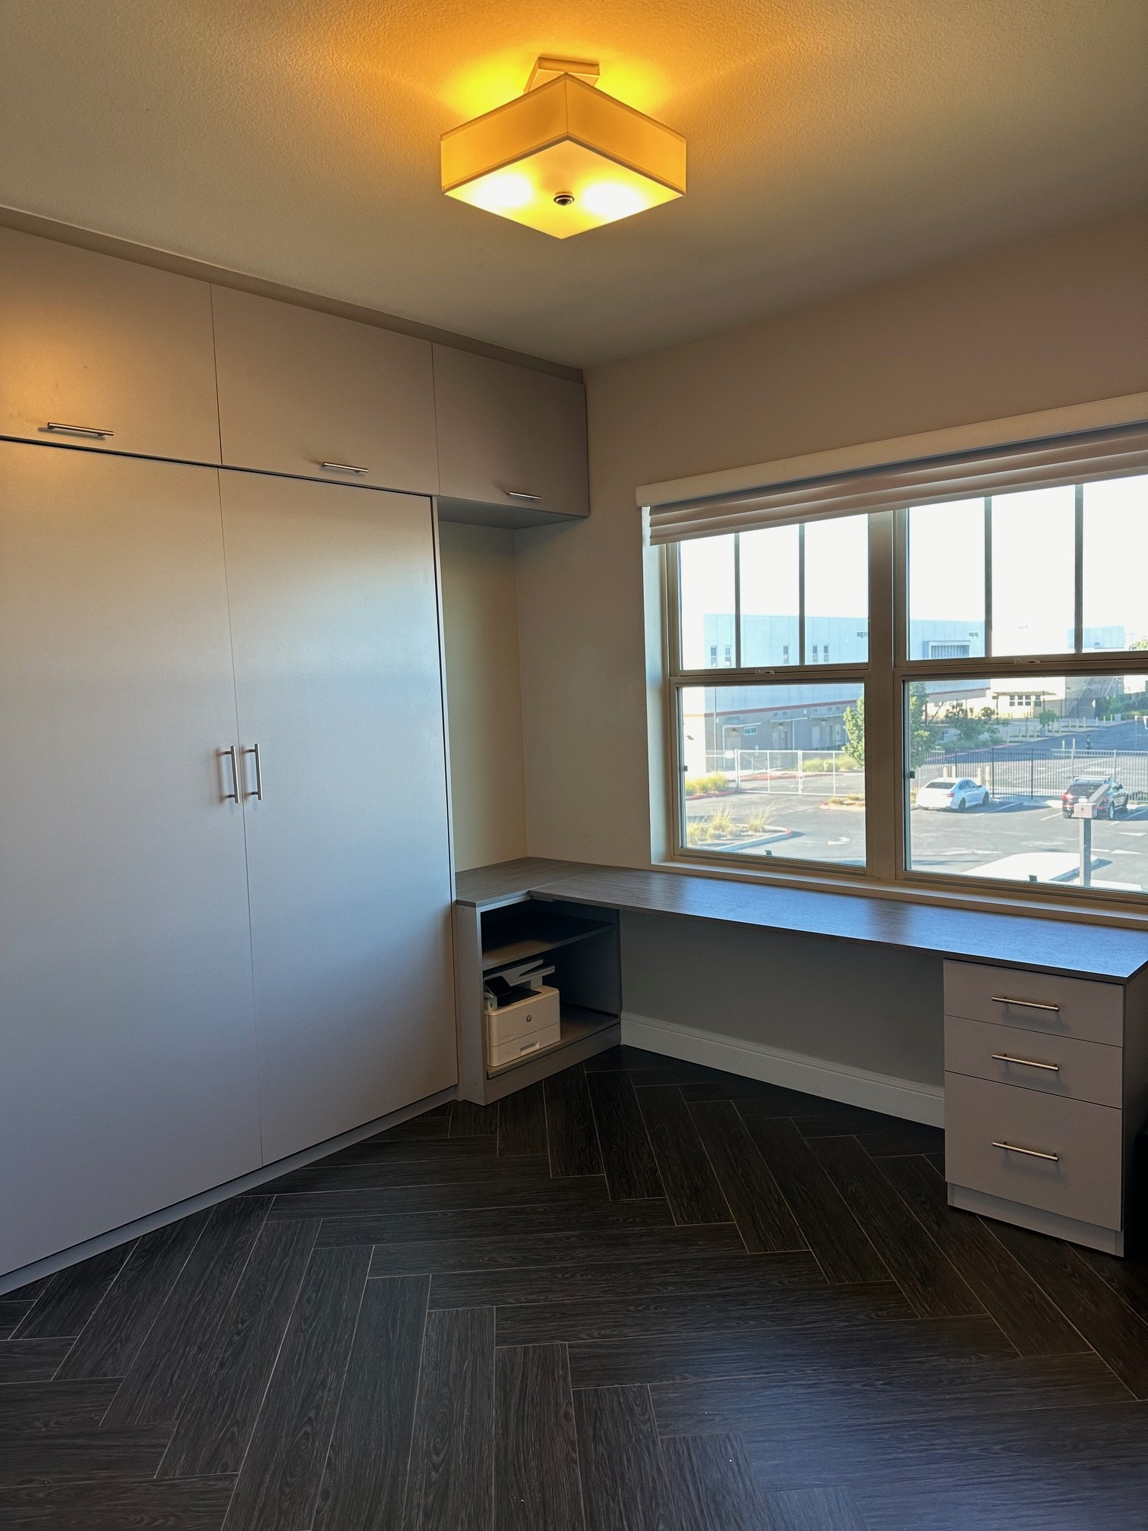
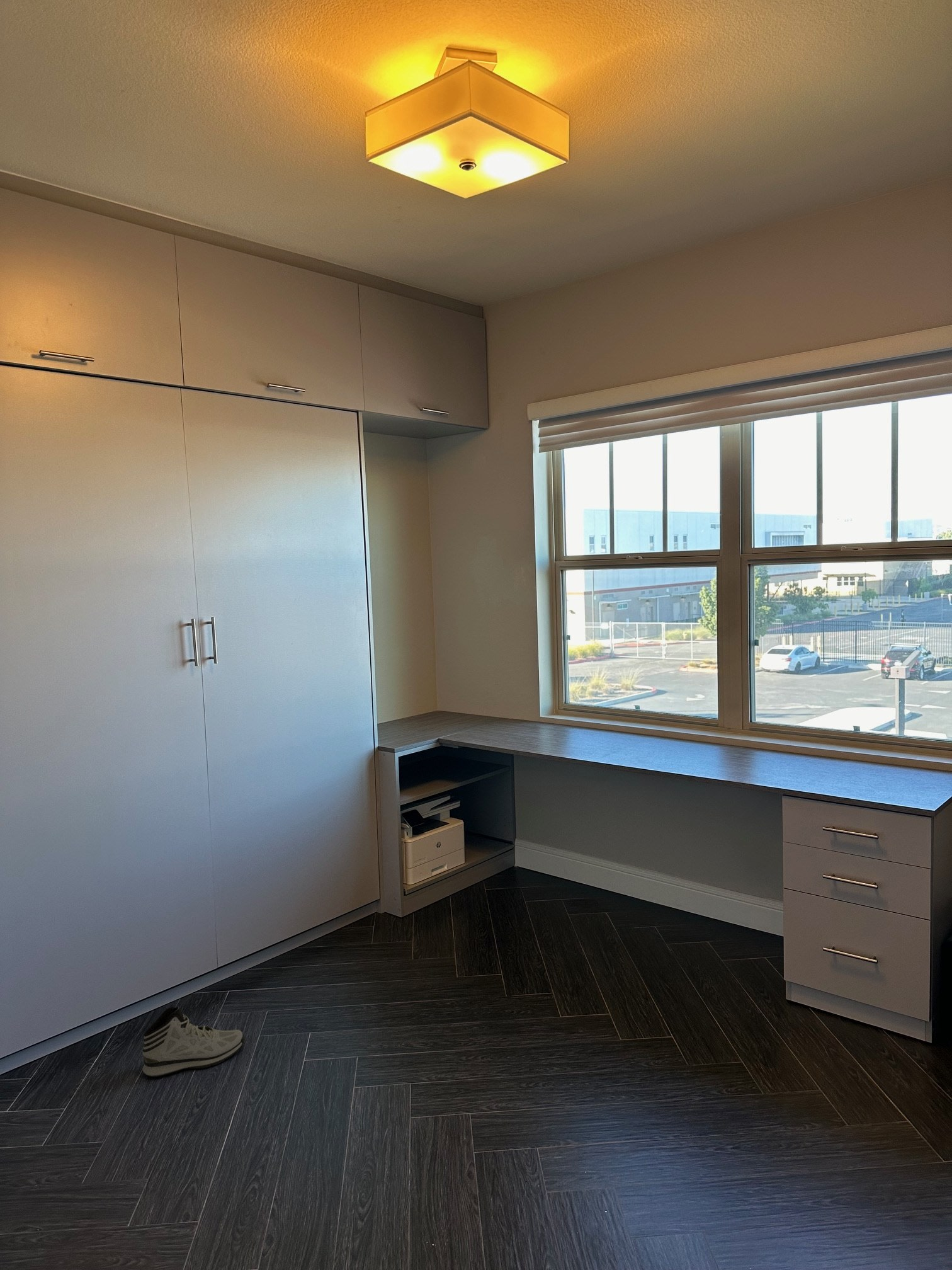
+ sneaker (194, 1034)
